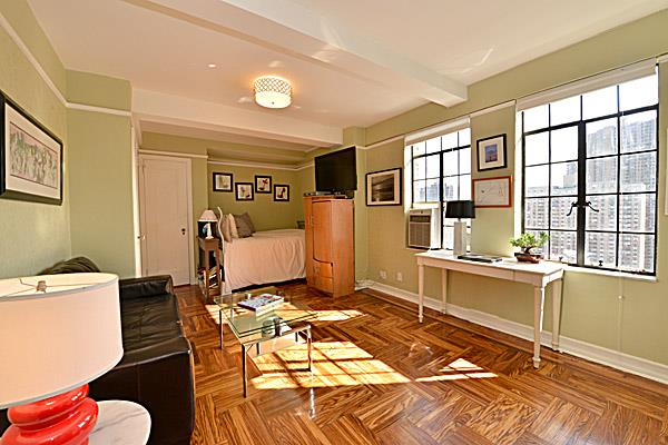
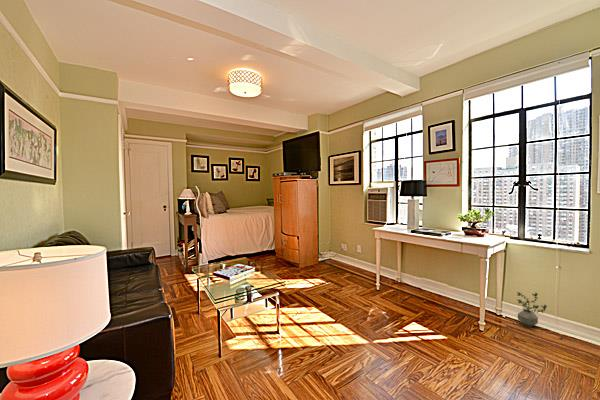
+ potted plant (531, 308)
